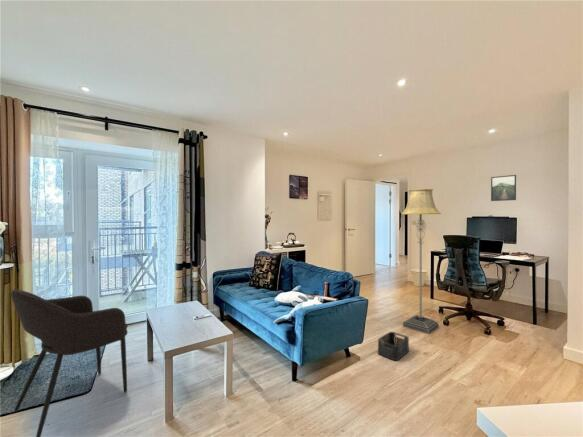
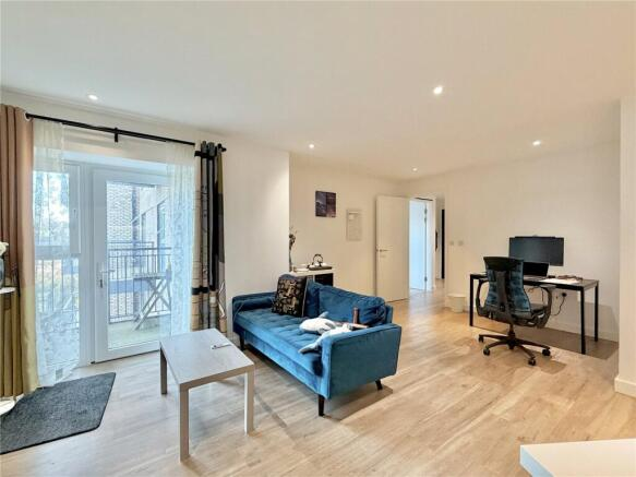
- armchair (71, 341)
- floor lamp (420, 258)
- storage bin (393, 345)
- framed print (503, 188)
